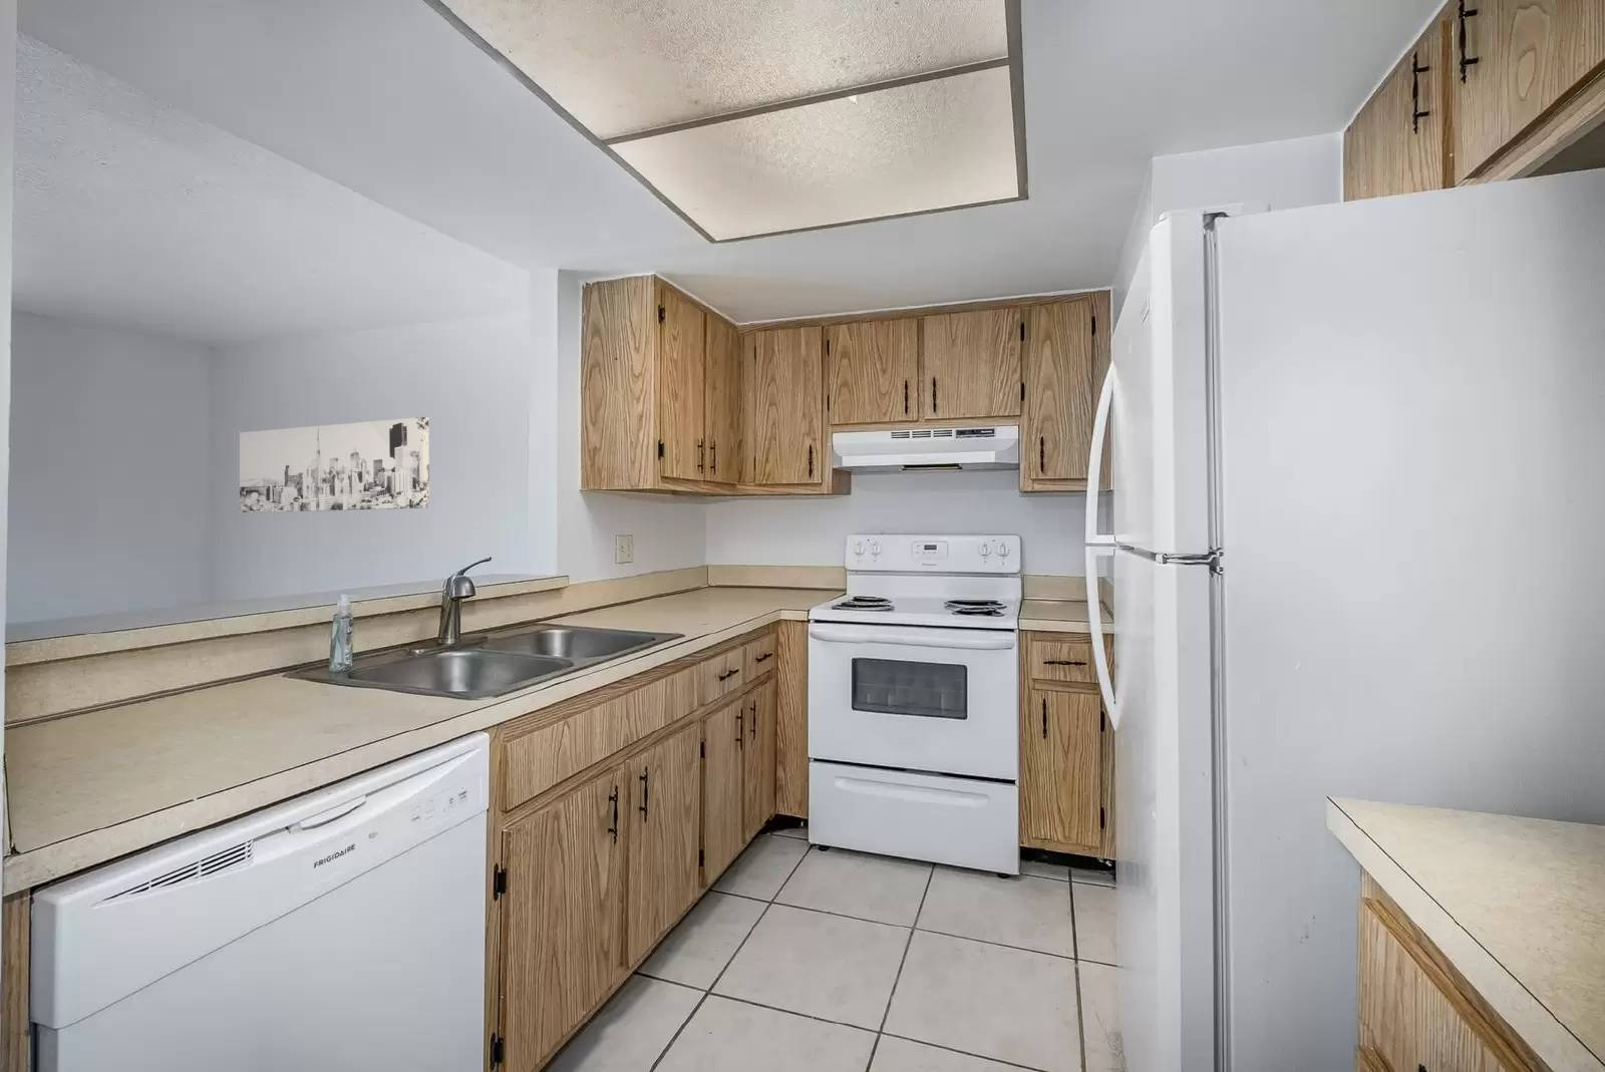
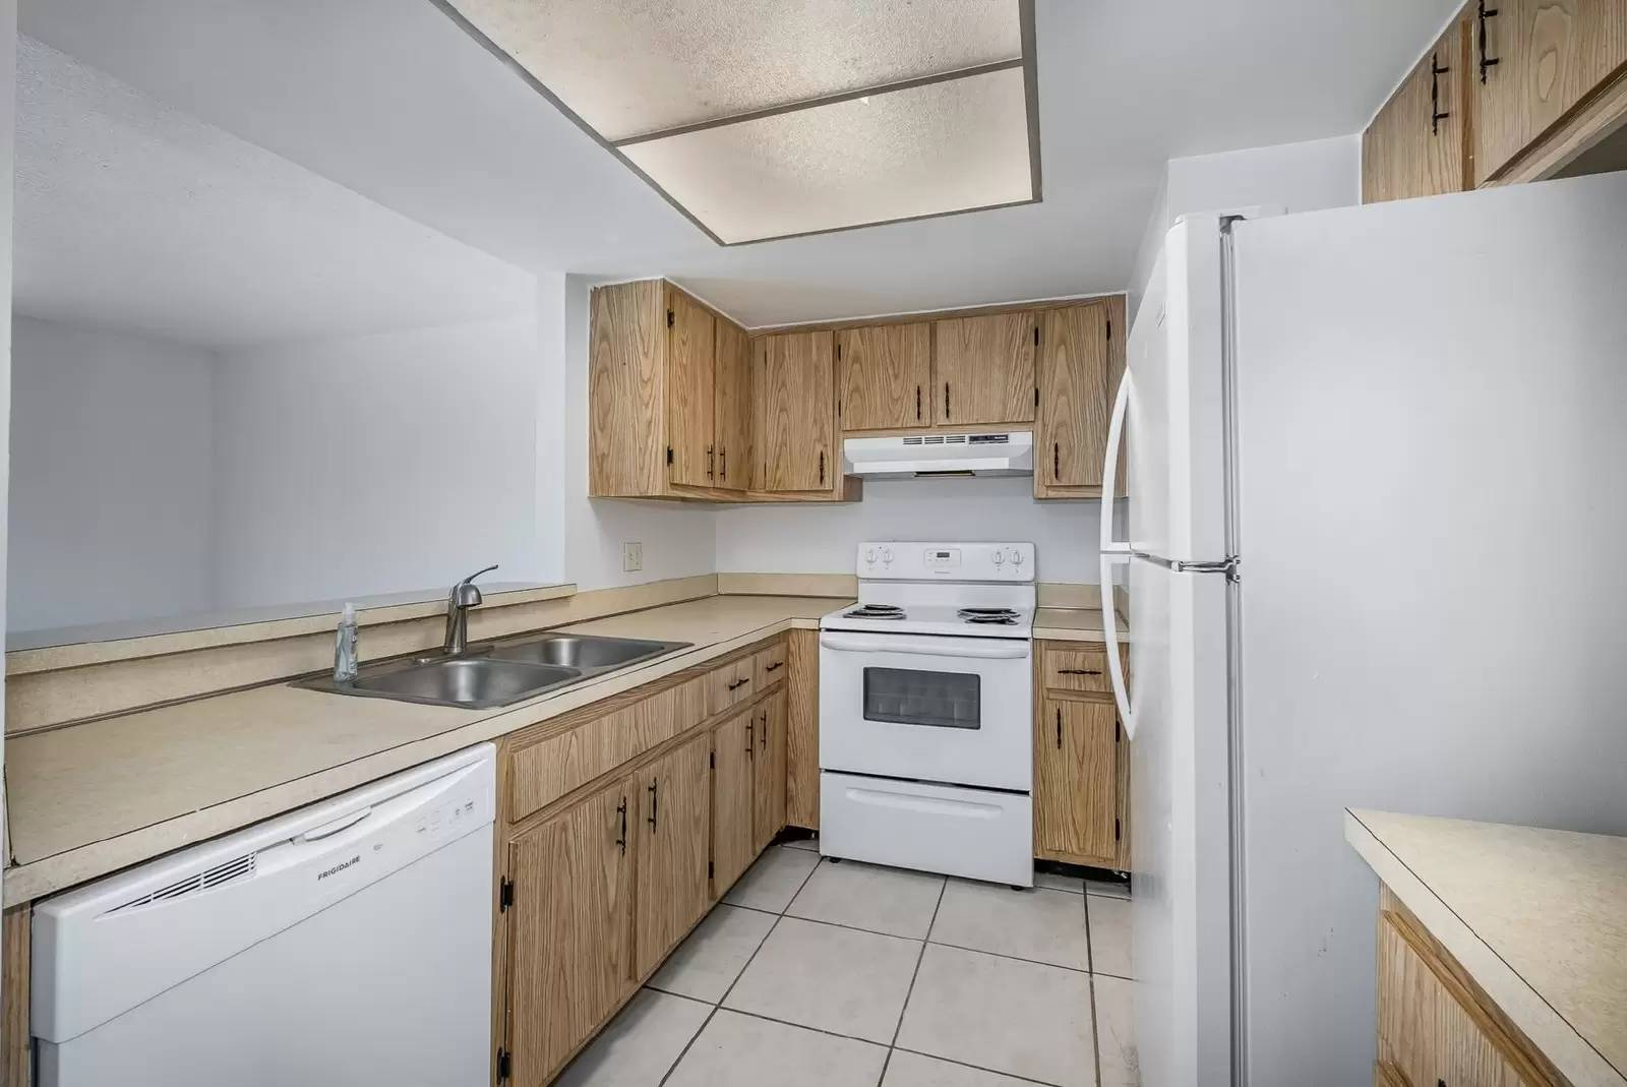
- wall art (329, 468)
